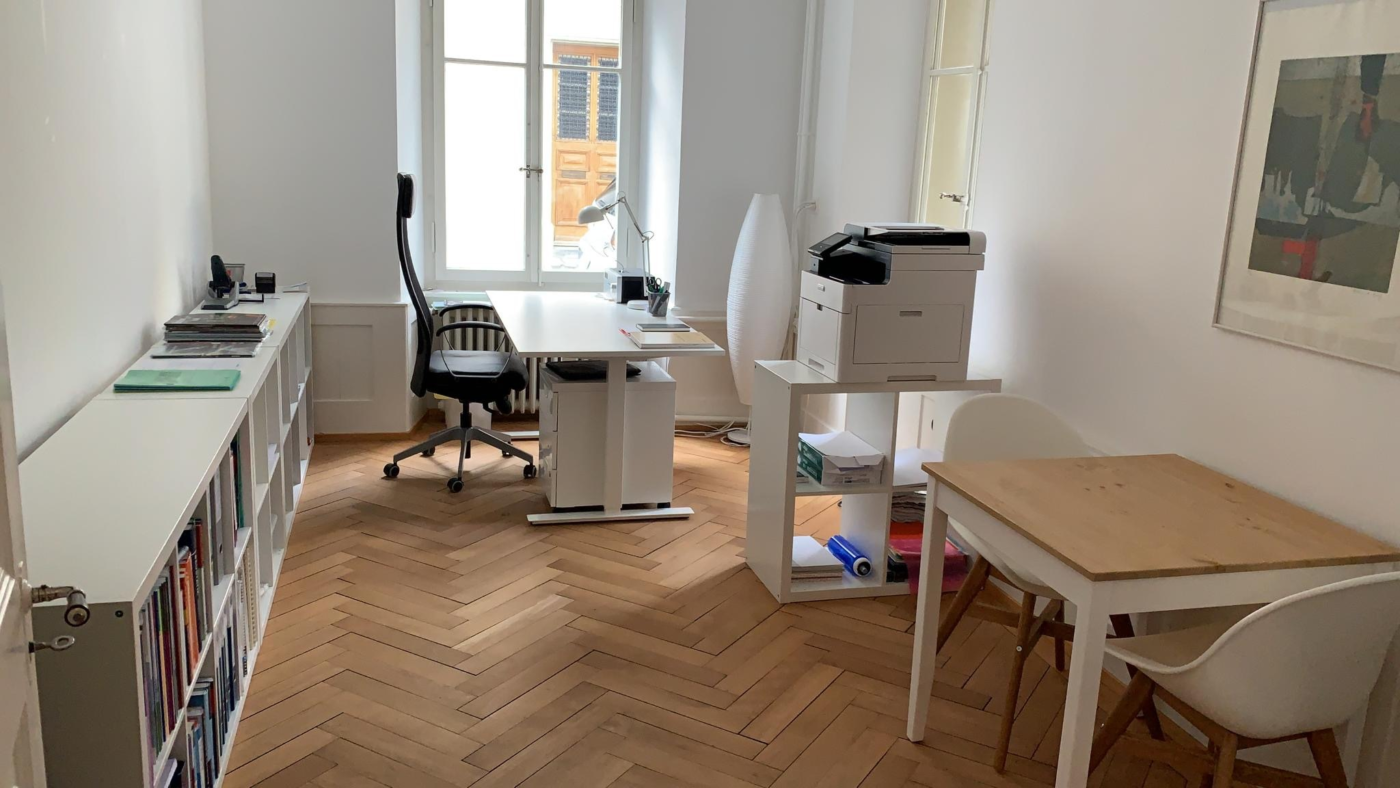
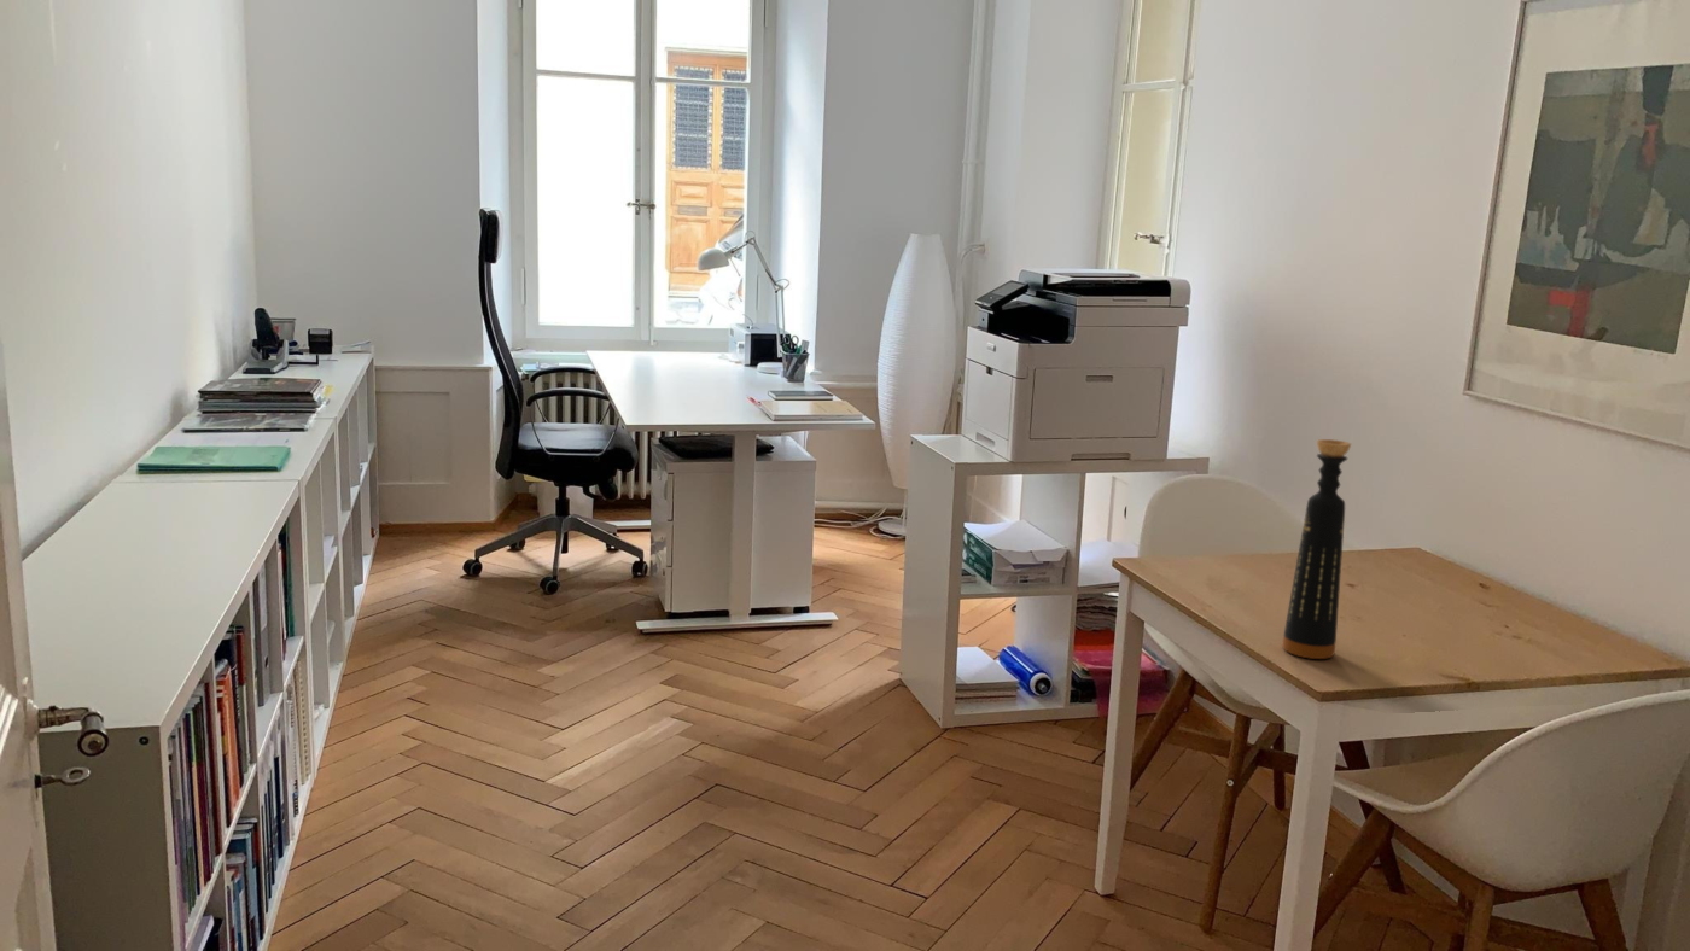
+ bottle (1321, 548)
